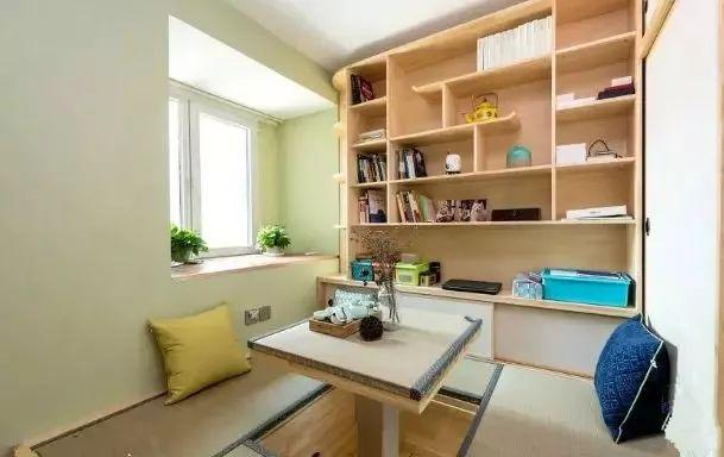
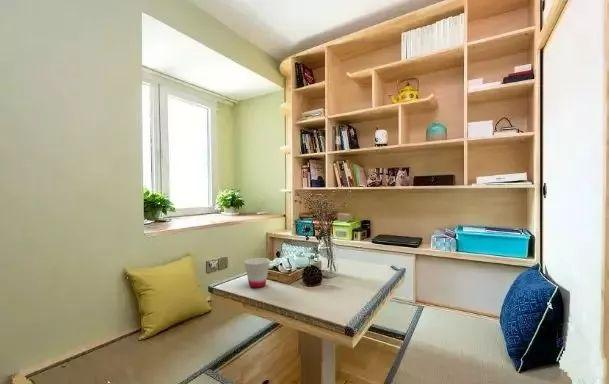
+ cup (257, 273)
